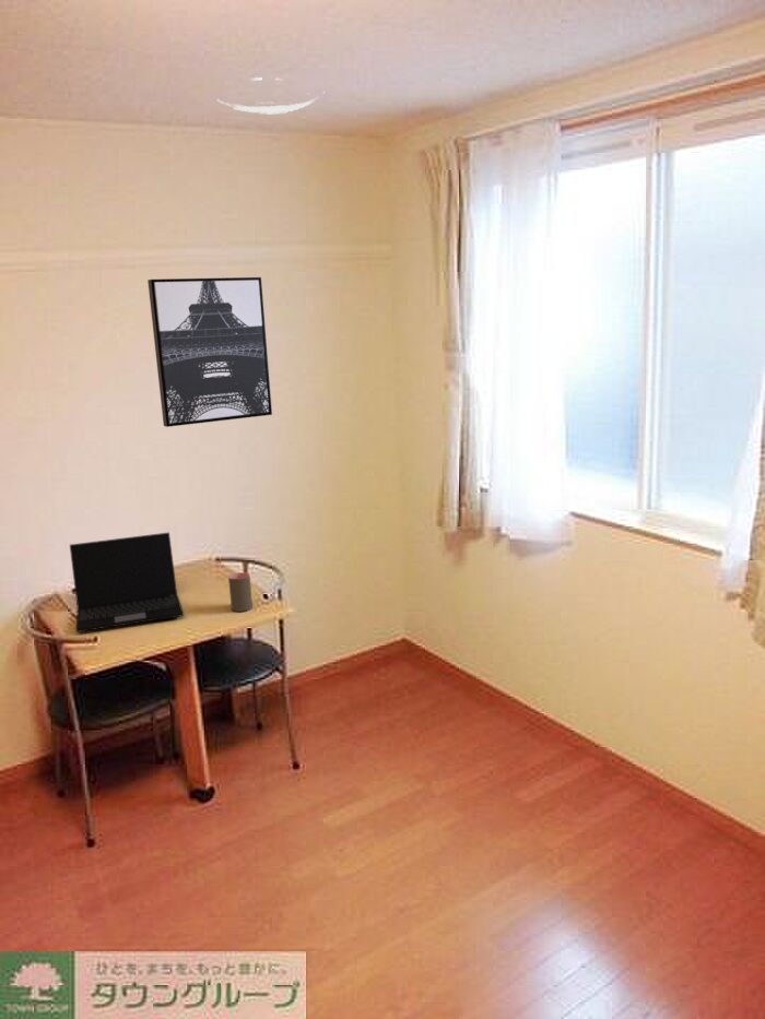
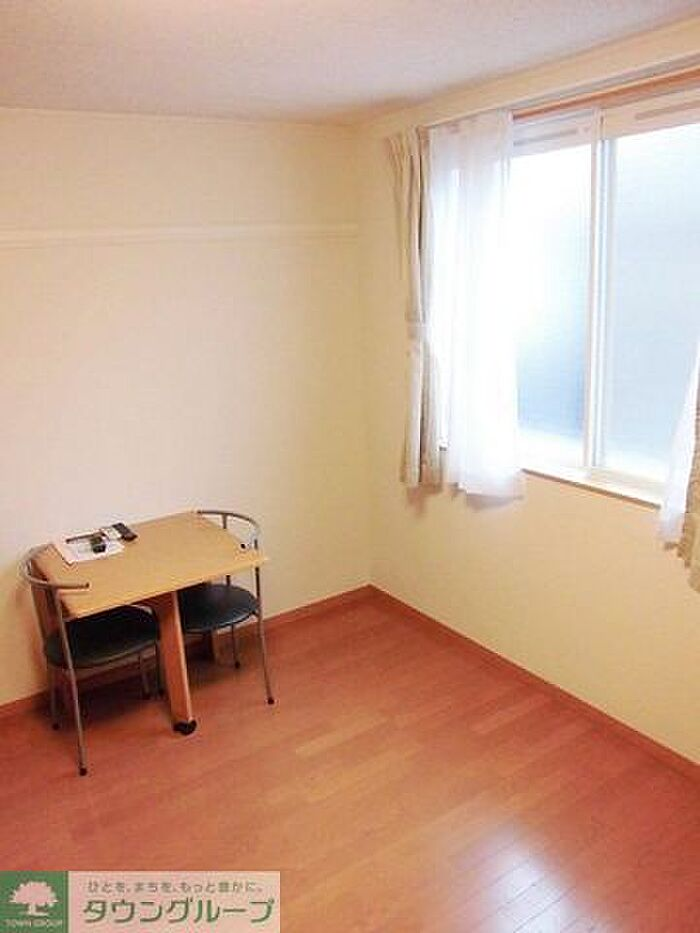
- wall art (212, 351)
- laptop (125, 579)
- cup (240, 591)
- ceiling light (268, 102)
